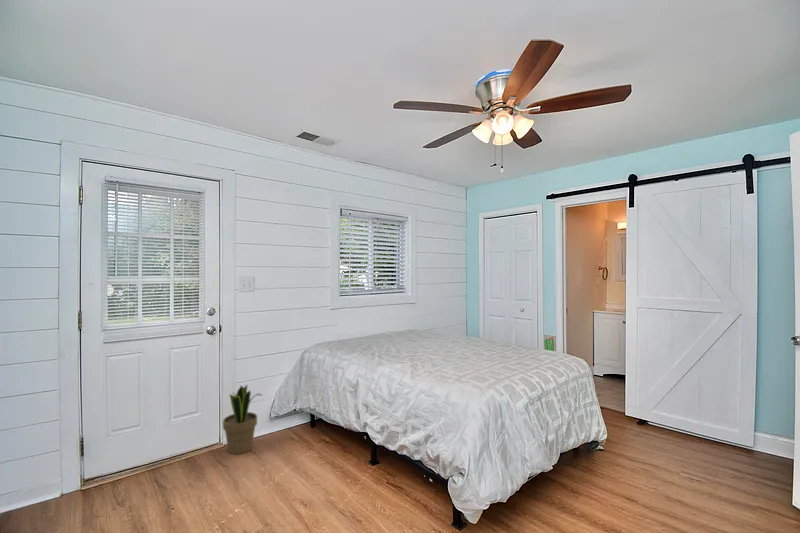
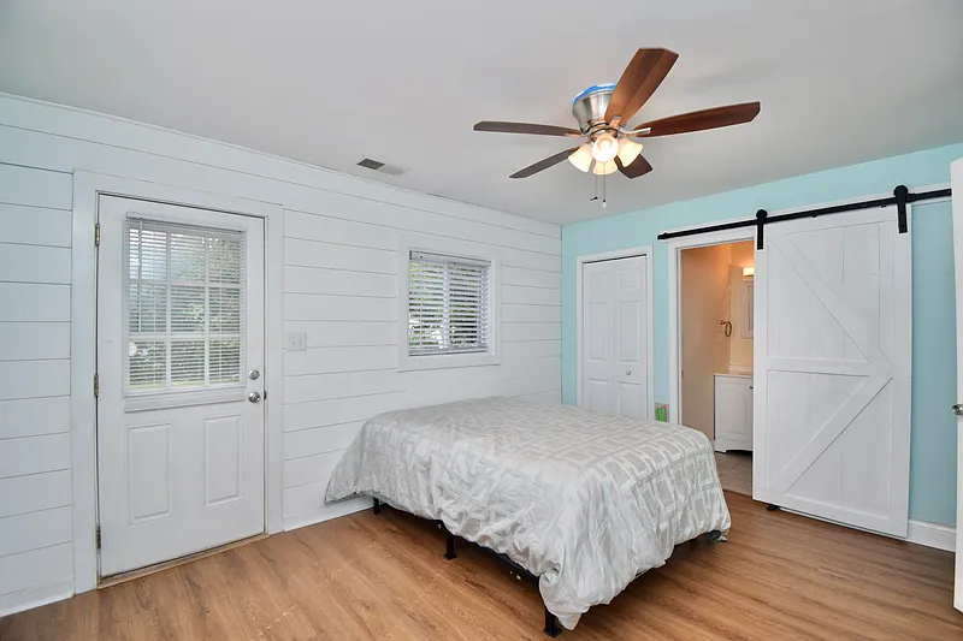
- potted plant (243, 416)
